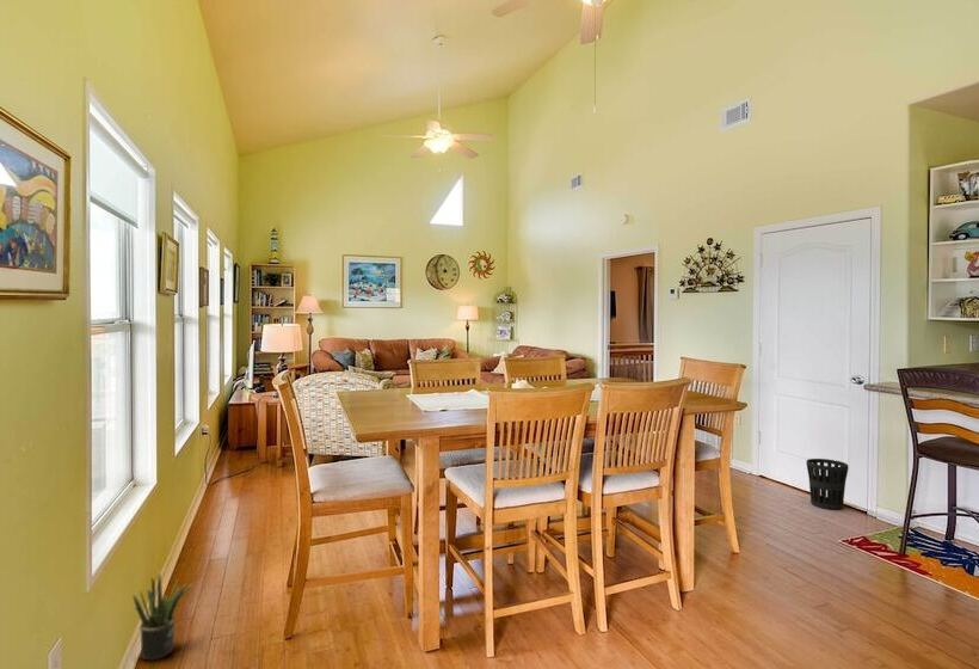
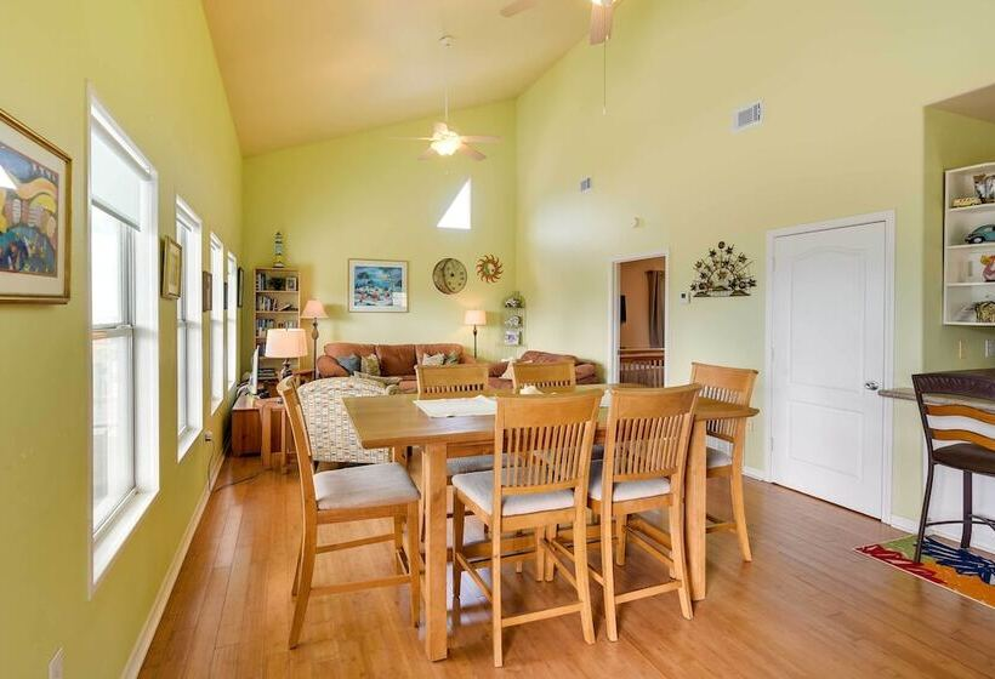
- wastebasket (826, 484)
- potted plant (162, 613)
